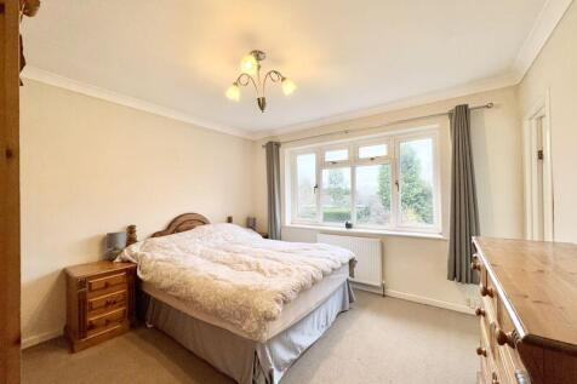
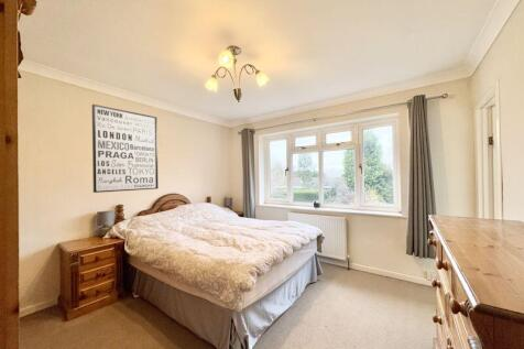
+ wall art (128, 151)
